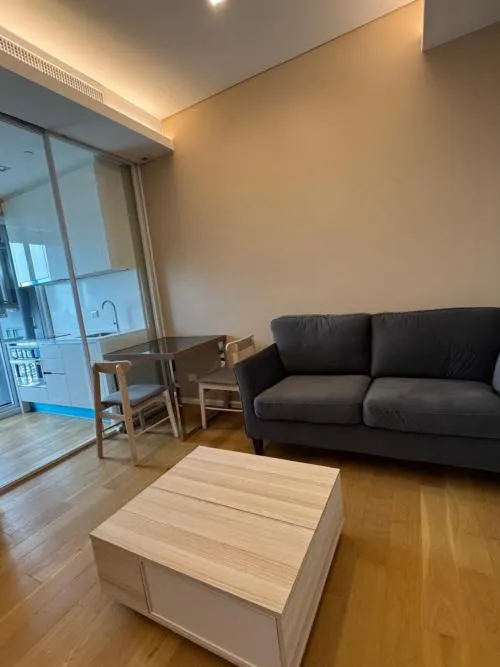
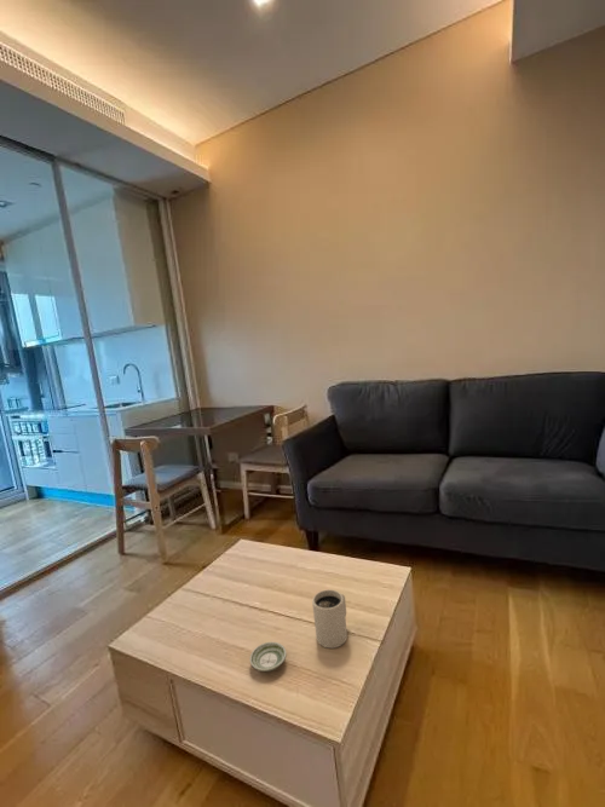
+ mug (332, 615)
+ saucer (267, 658)
